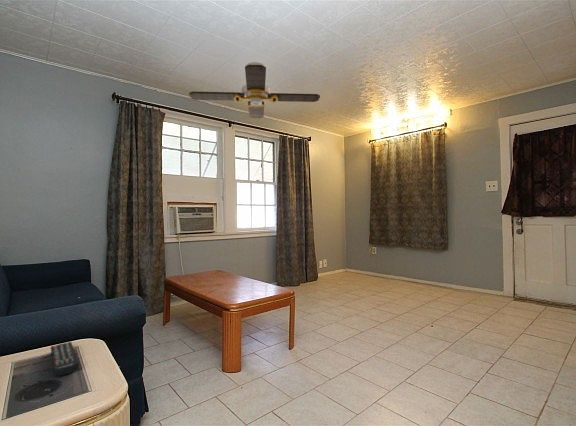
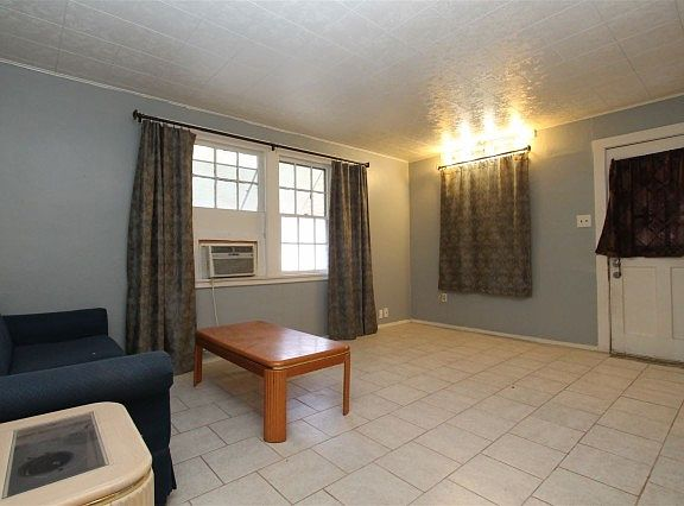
- ceiling fan (255, 85)
- remote control (63, 357)
